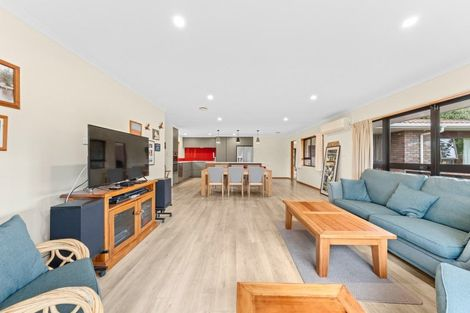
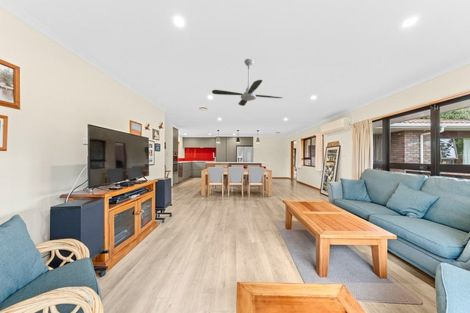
+ ceiling fan (248, 79)
